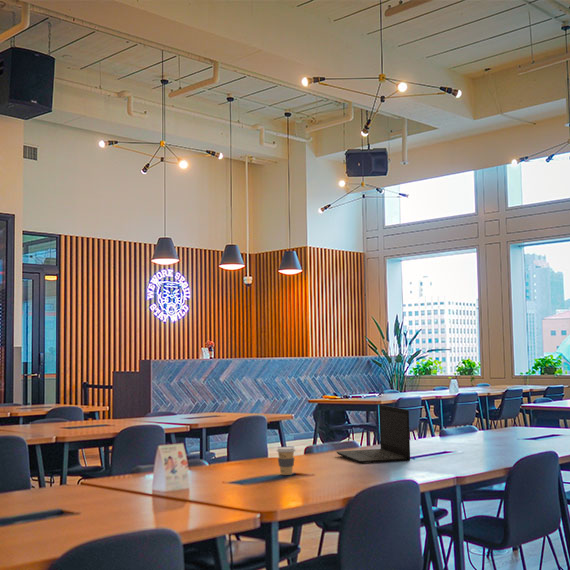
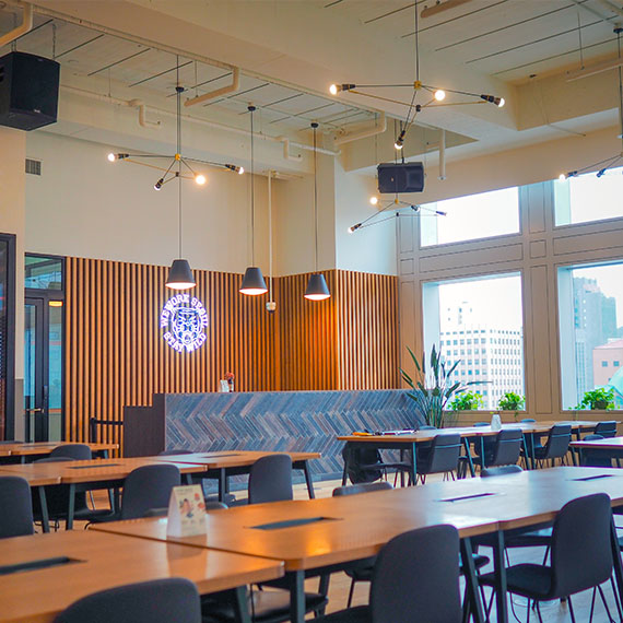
- laptop (380, 433)
- coffee cup (286, 460)
